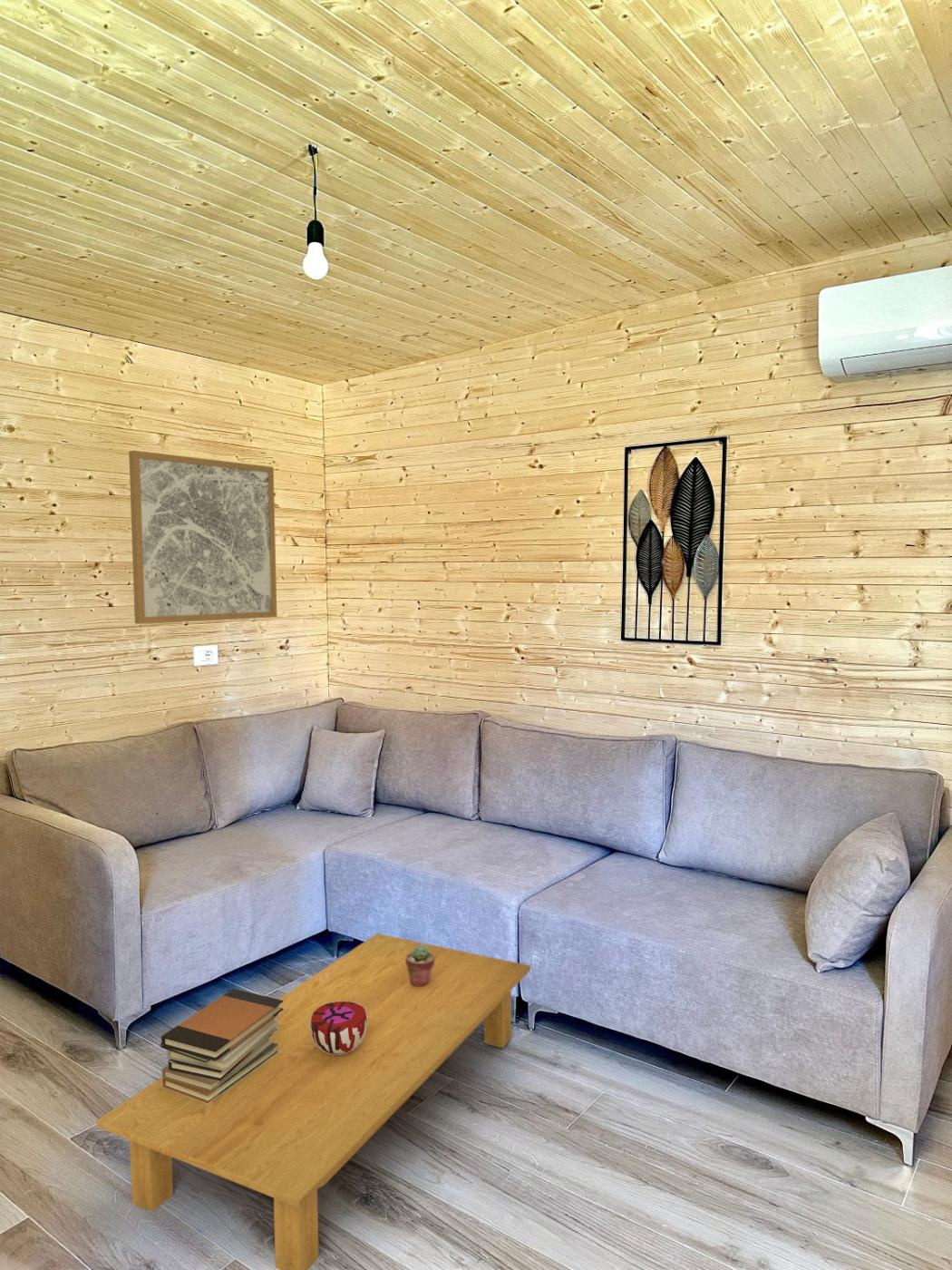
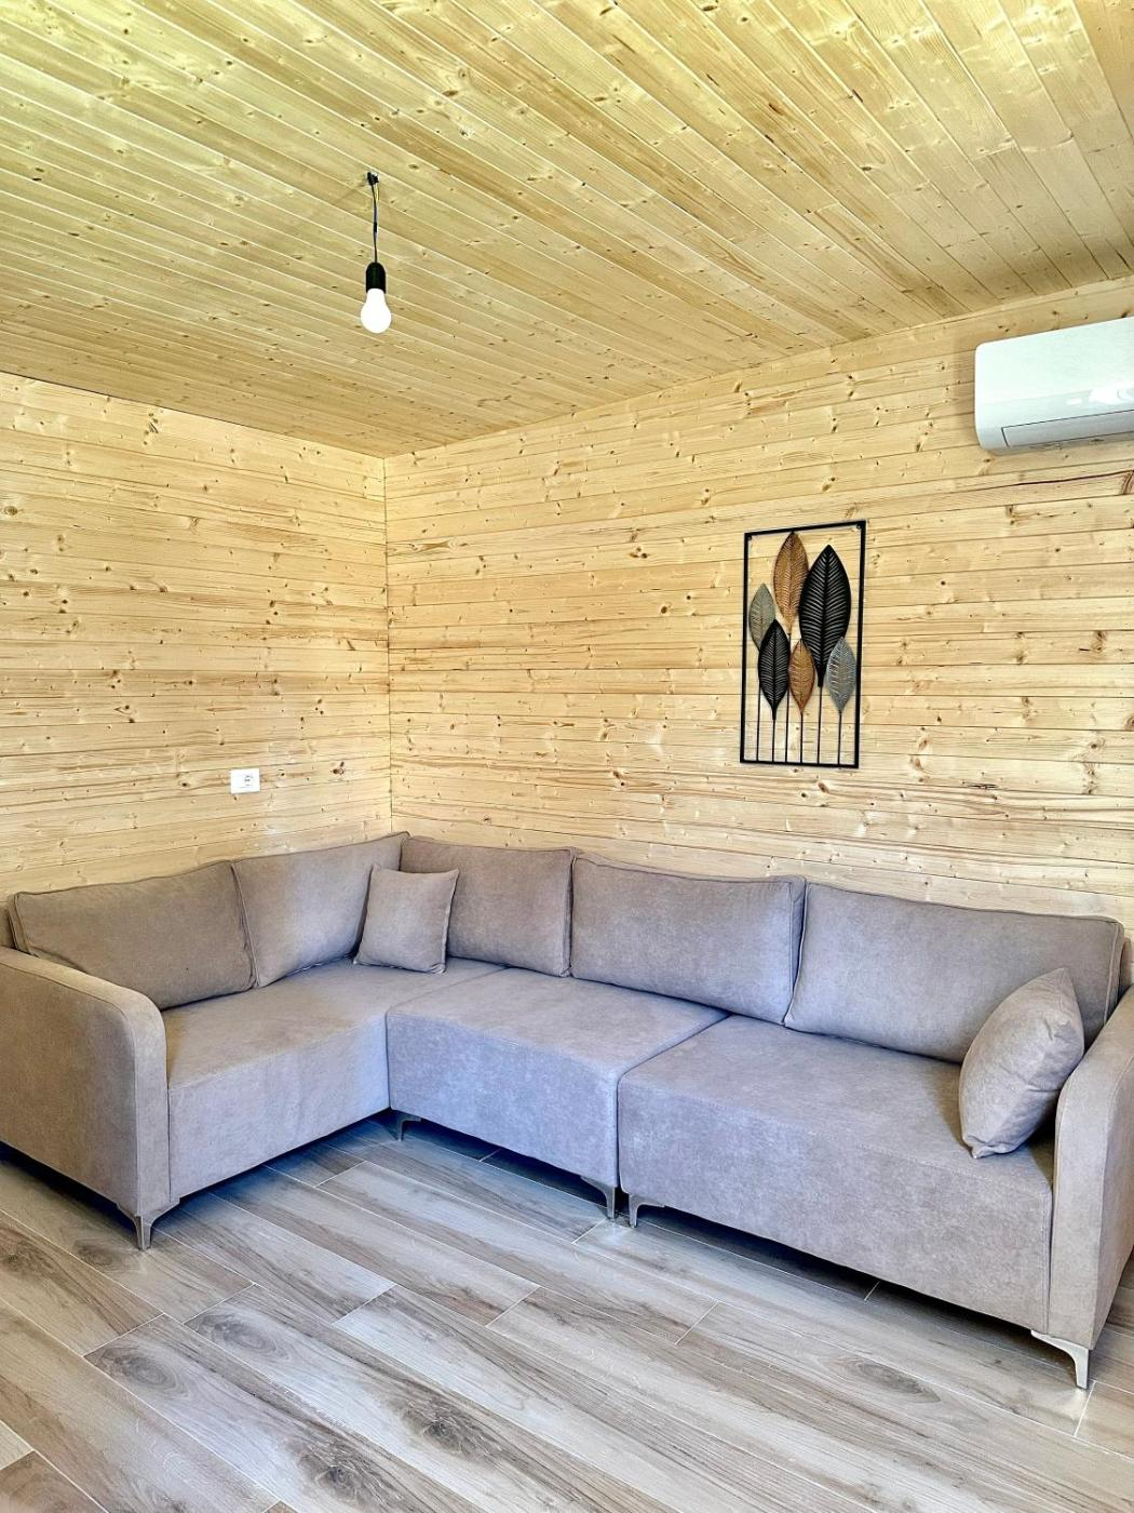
- coffee table (349, 1070)
- decorative bowl (338, 1031)
- potted succulent (420, 963)
- book stack (224, 1041)
- wall art (208, 540)
